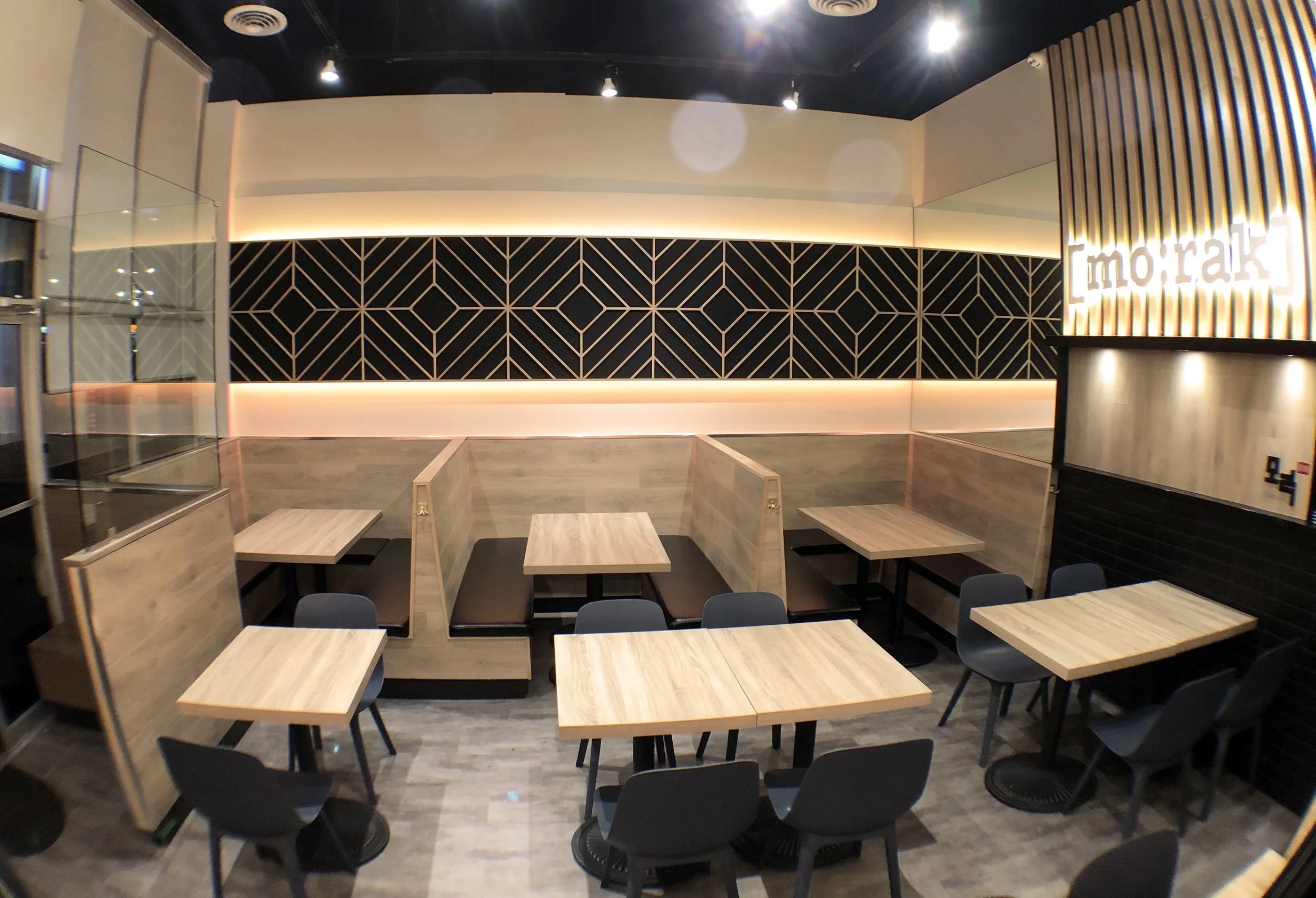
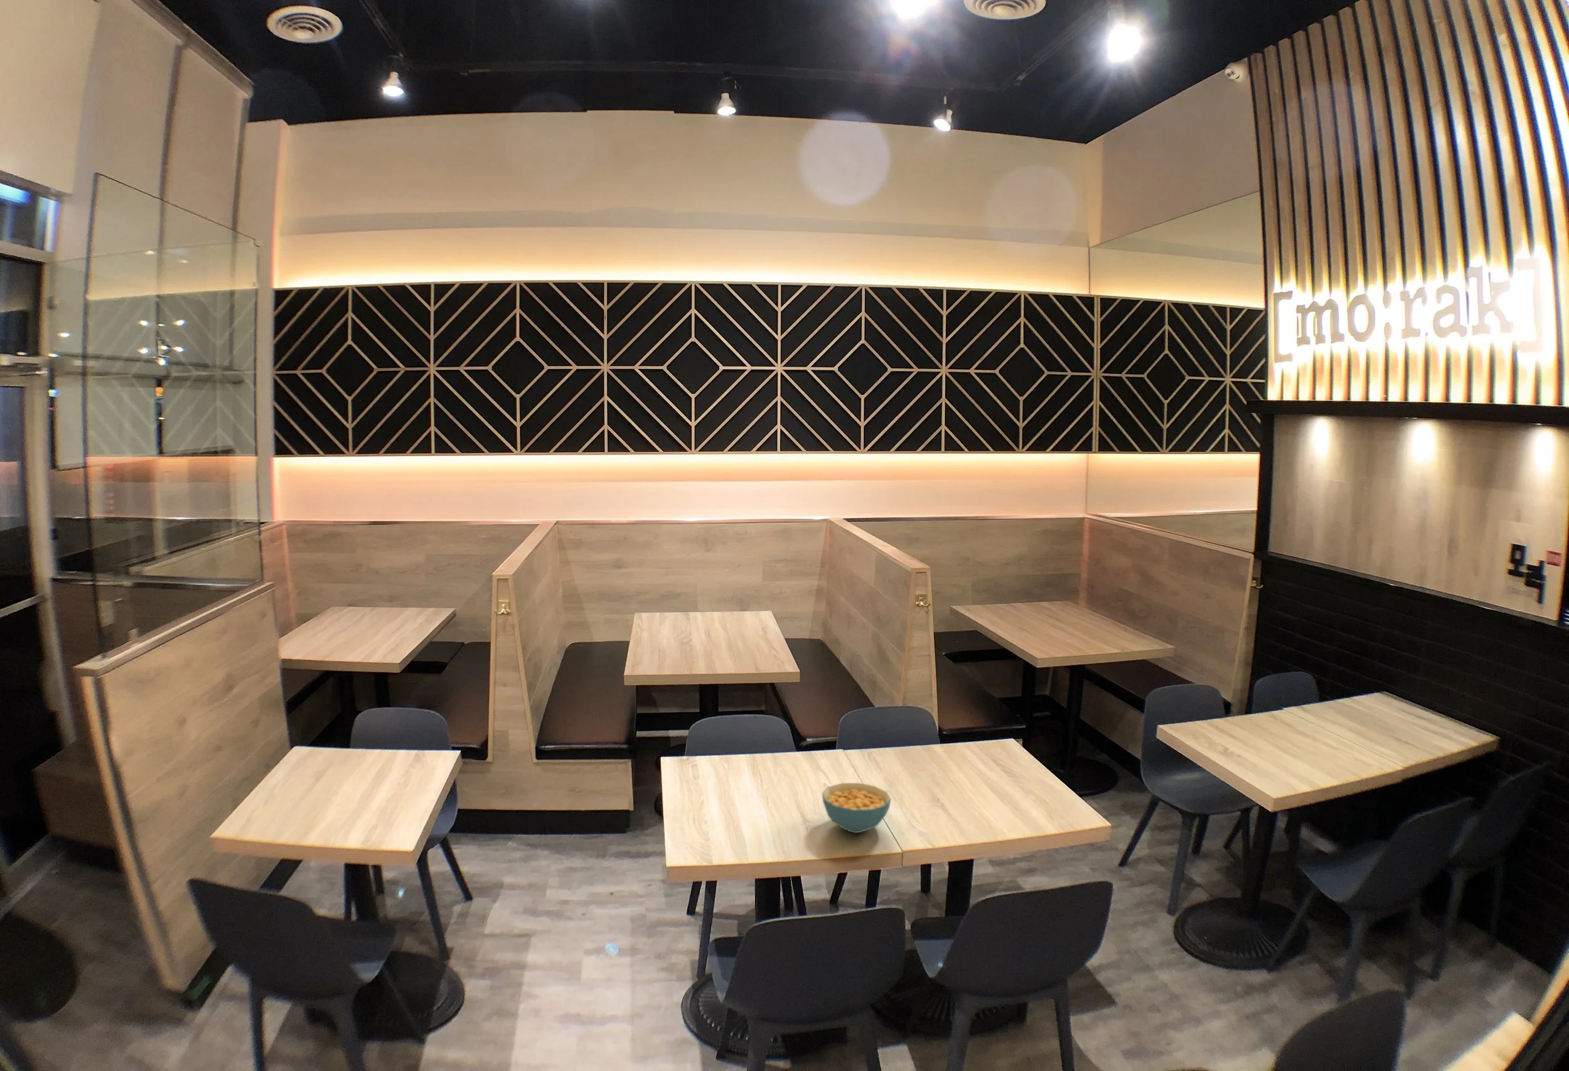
+ cereal bowl (855, 812)
